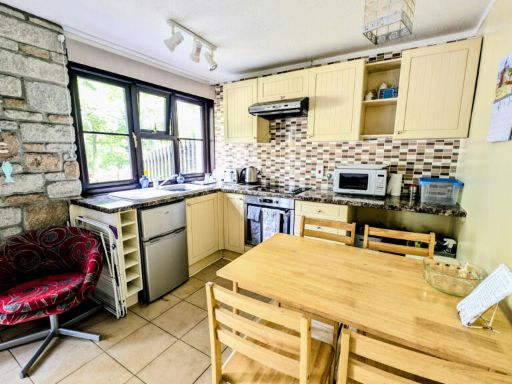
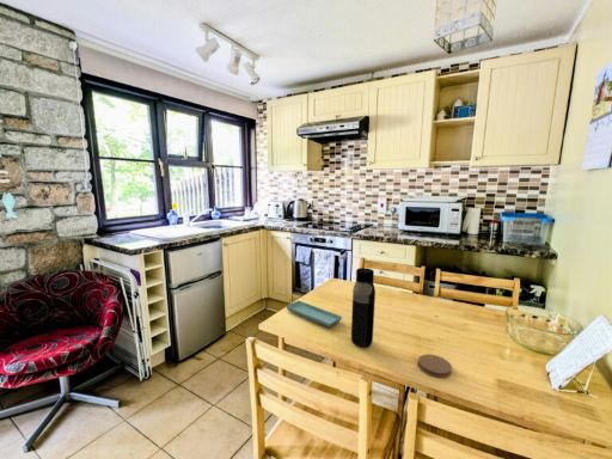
+ water bottle (362, 307)
+ coaster (434, 365)
+ saucer (312, 313)
